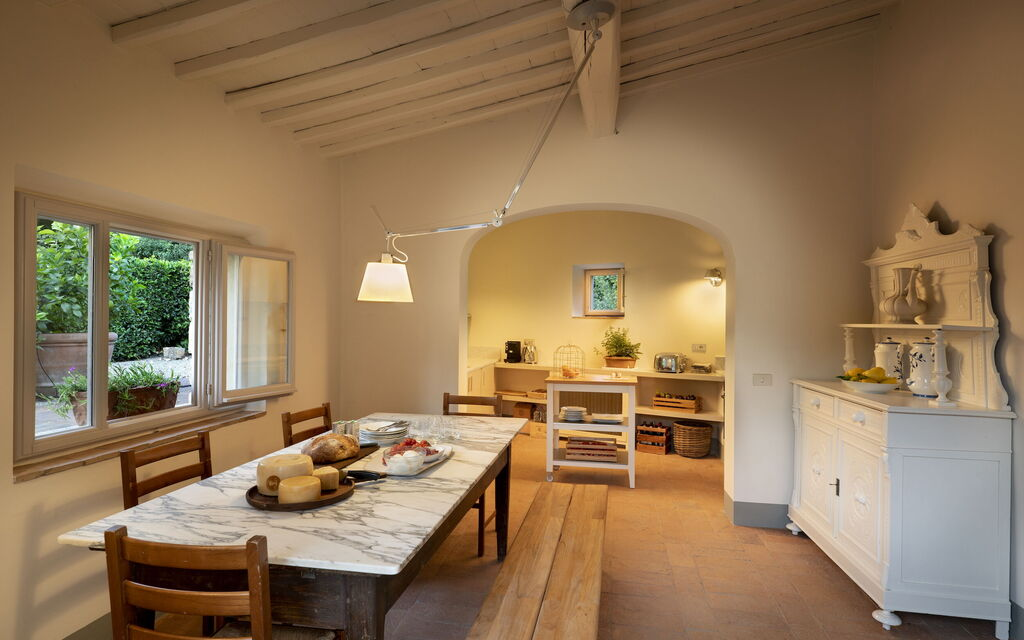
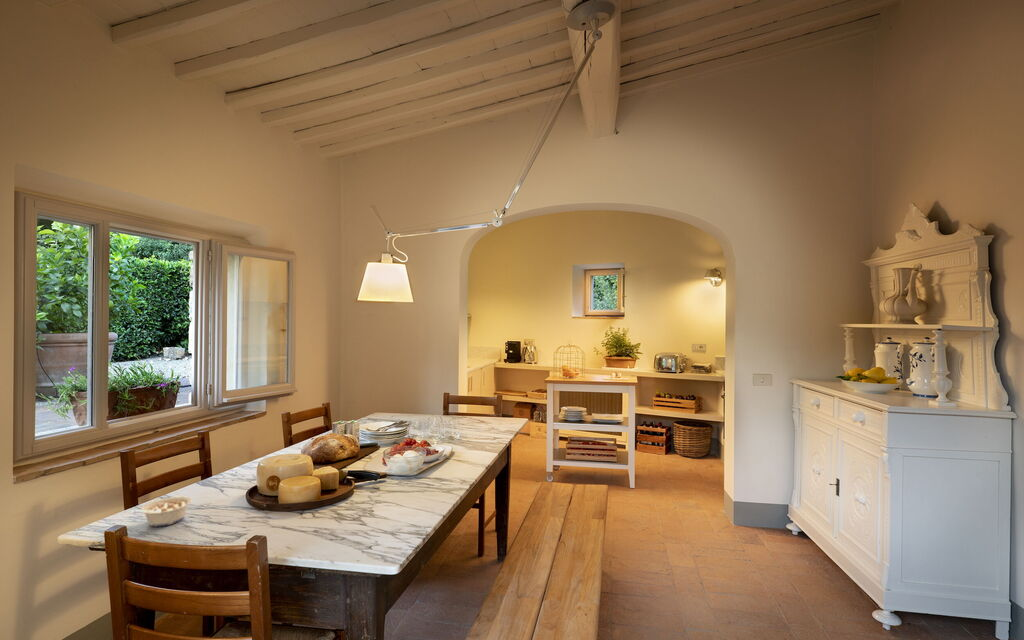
+ legume (165, 511)
